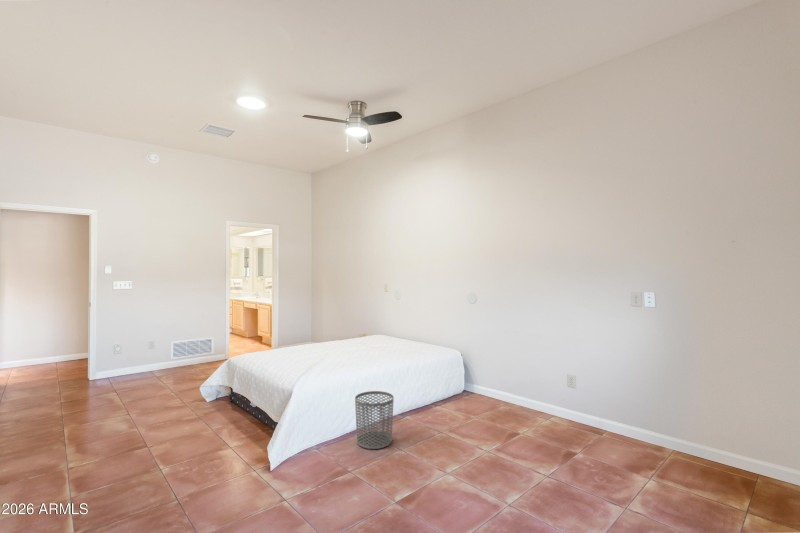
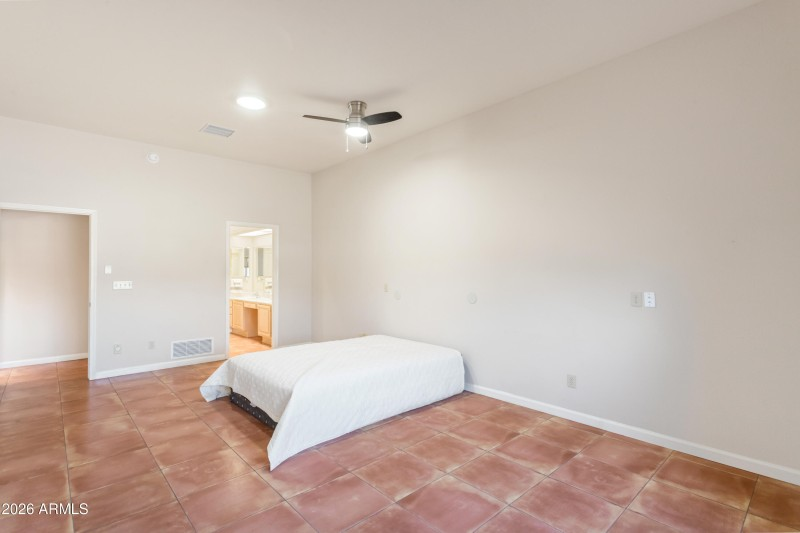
- waste bin (374, 419)
